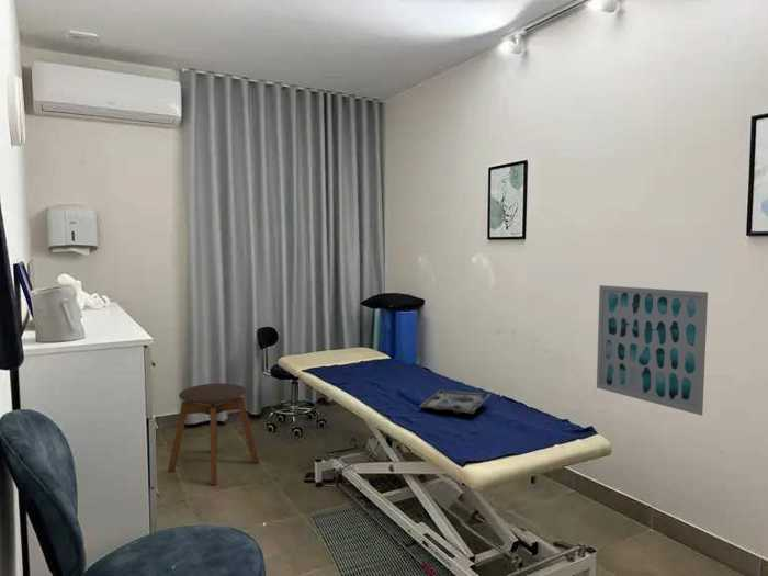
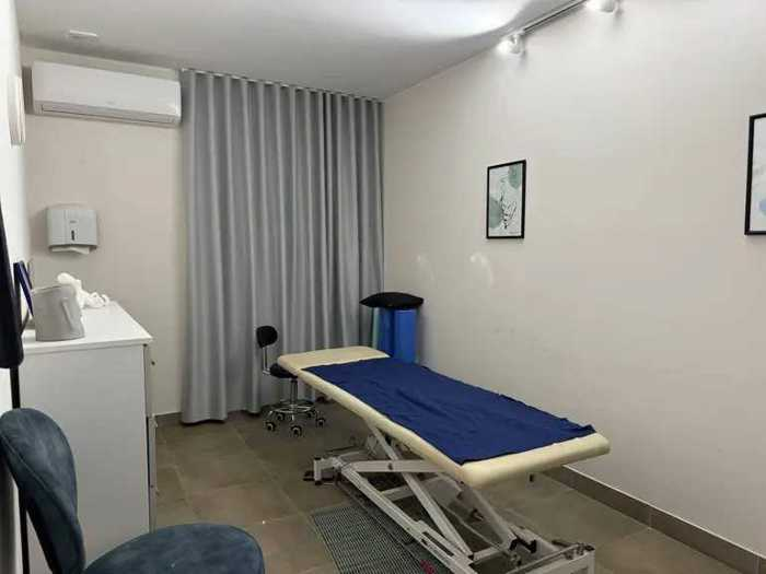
- wall art (646, 345)
- tray (455, 402)
- stool (213, 427)
